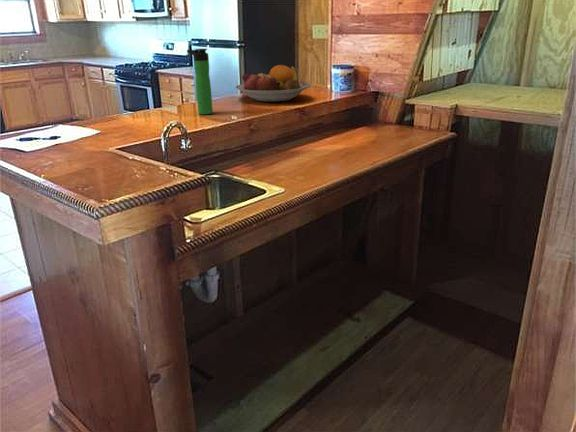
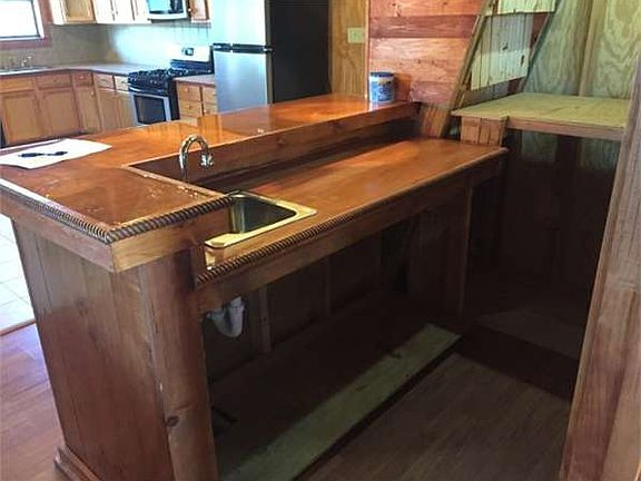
- fruit bowl (272, 82)
- bottle (200, 81)
